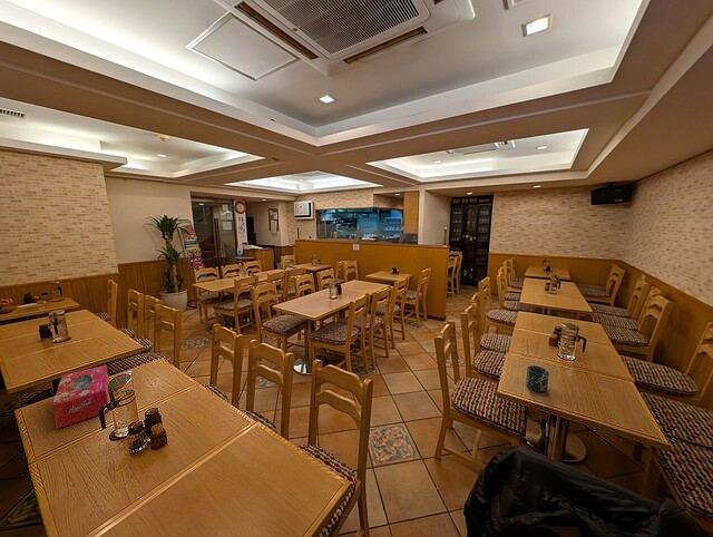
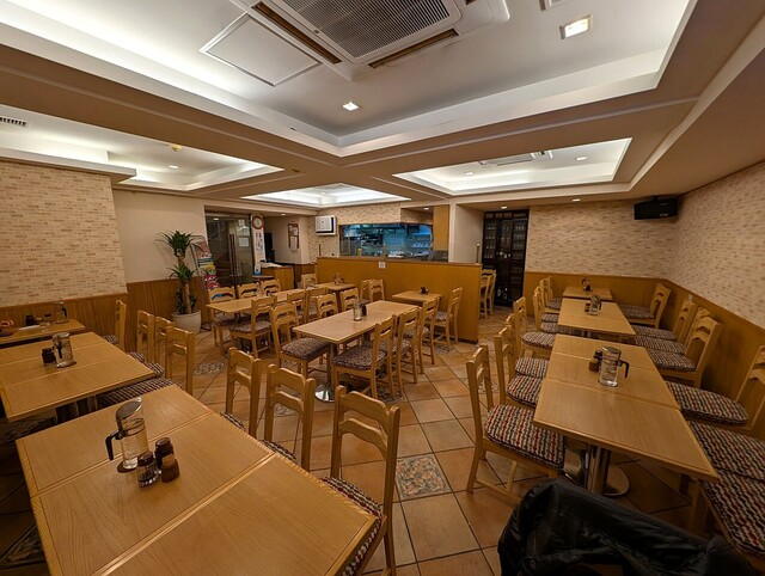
- tissue box (84, 392)
- cup (536, 379)
